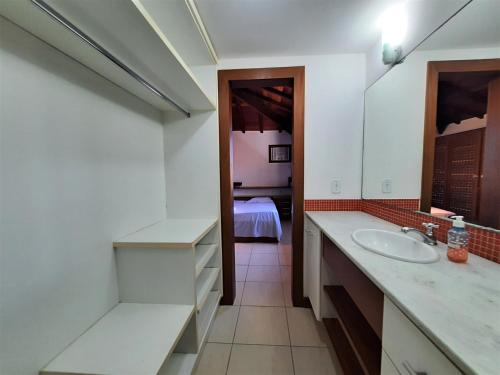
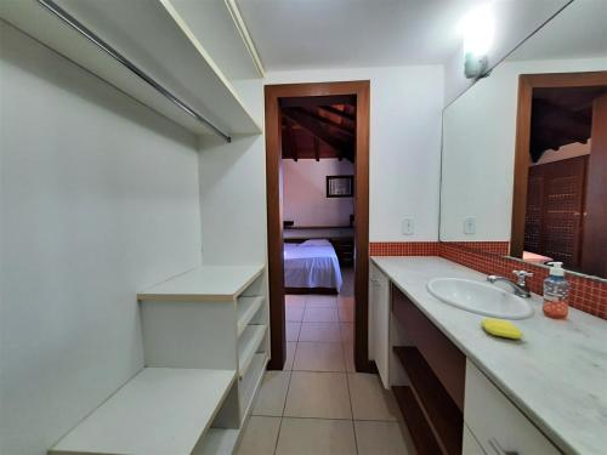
+ soap bar (500, 328)
